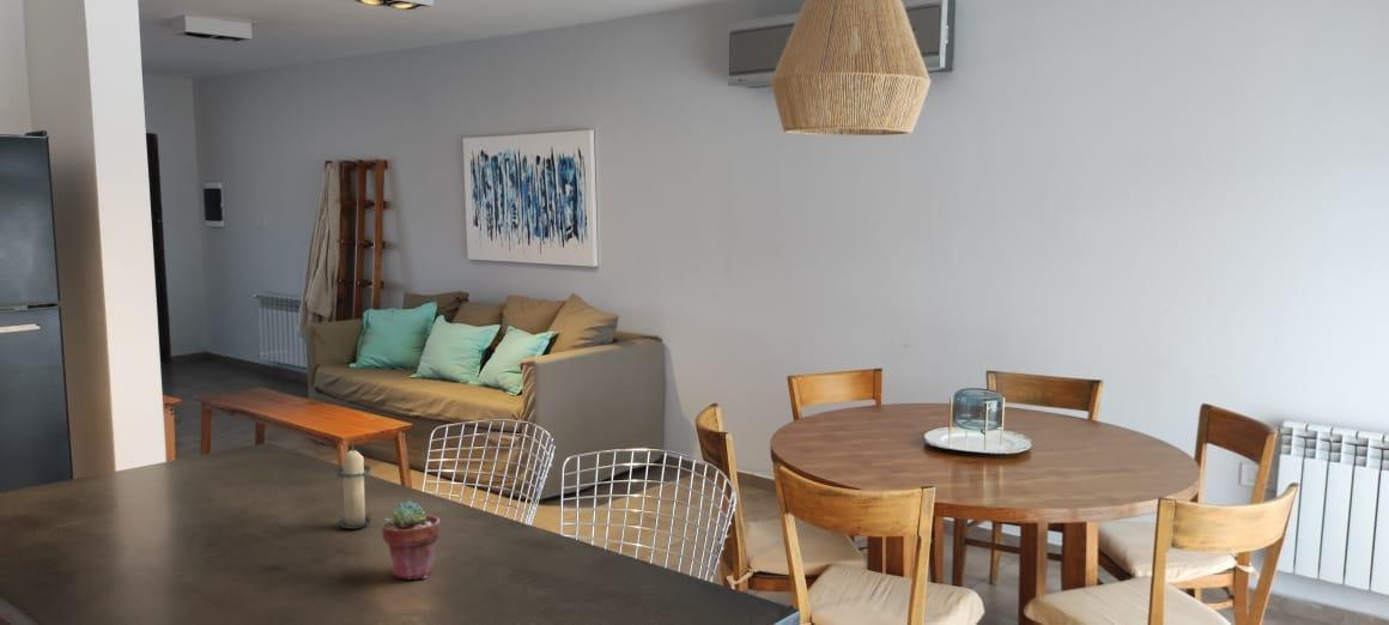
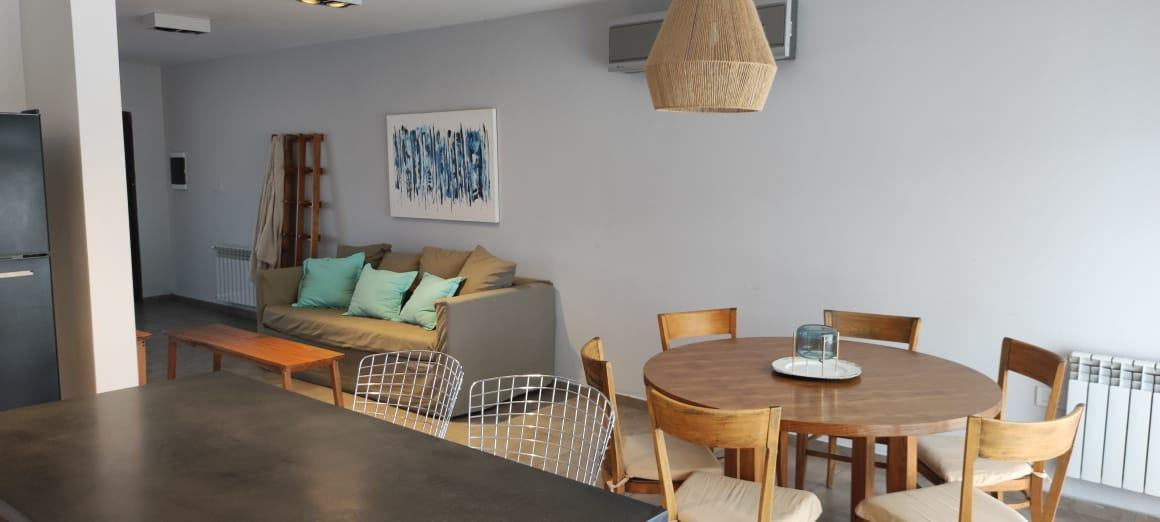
- candle (353, 485)
- potted succulent (411, 536)
